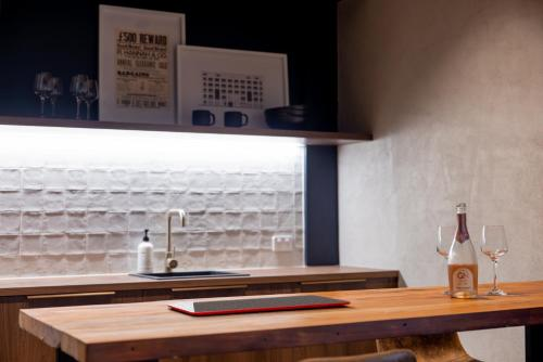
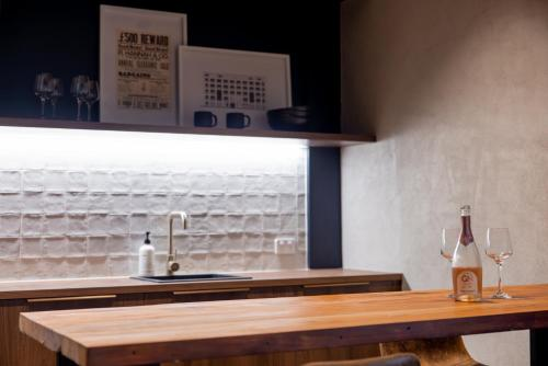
- cutting board (260, 305)
